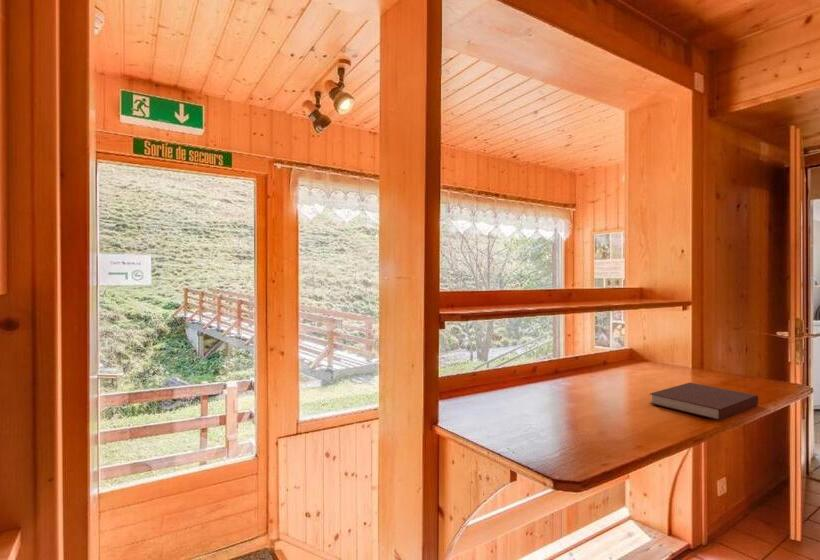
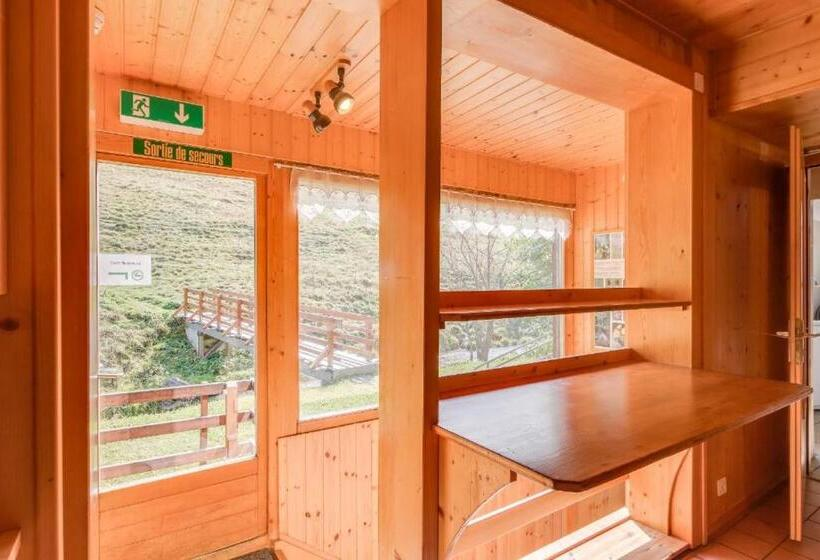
- notebook (703, 399)
